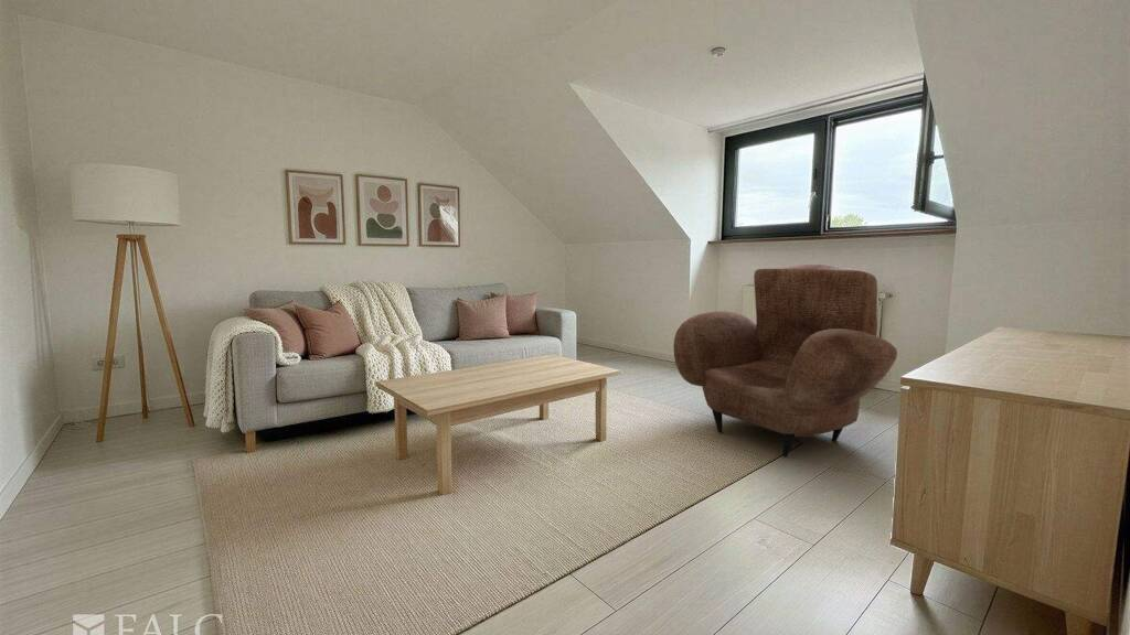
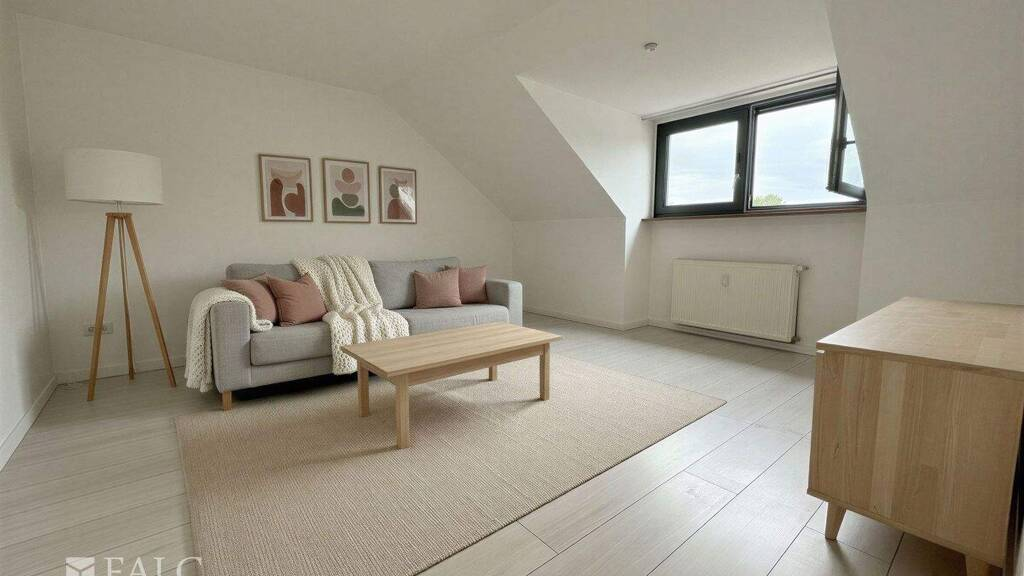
- armchair (779, 351)
